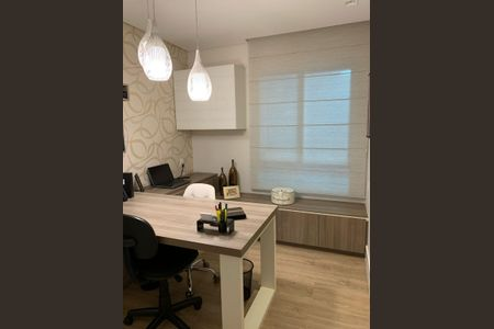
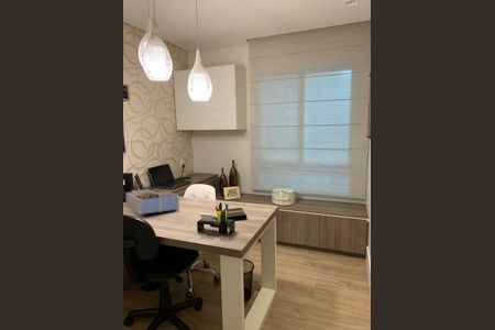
+ desk organizer (150, 199)
